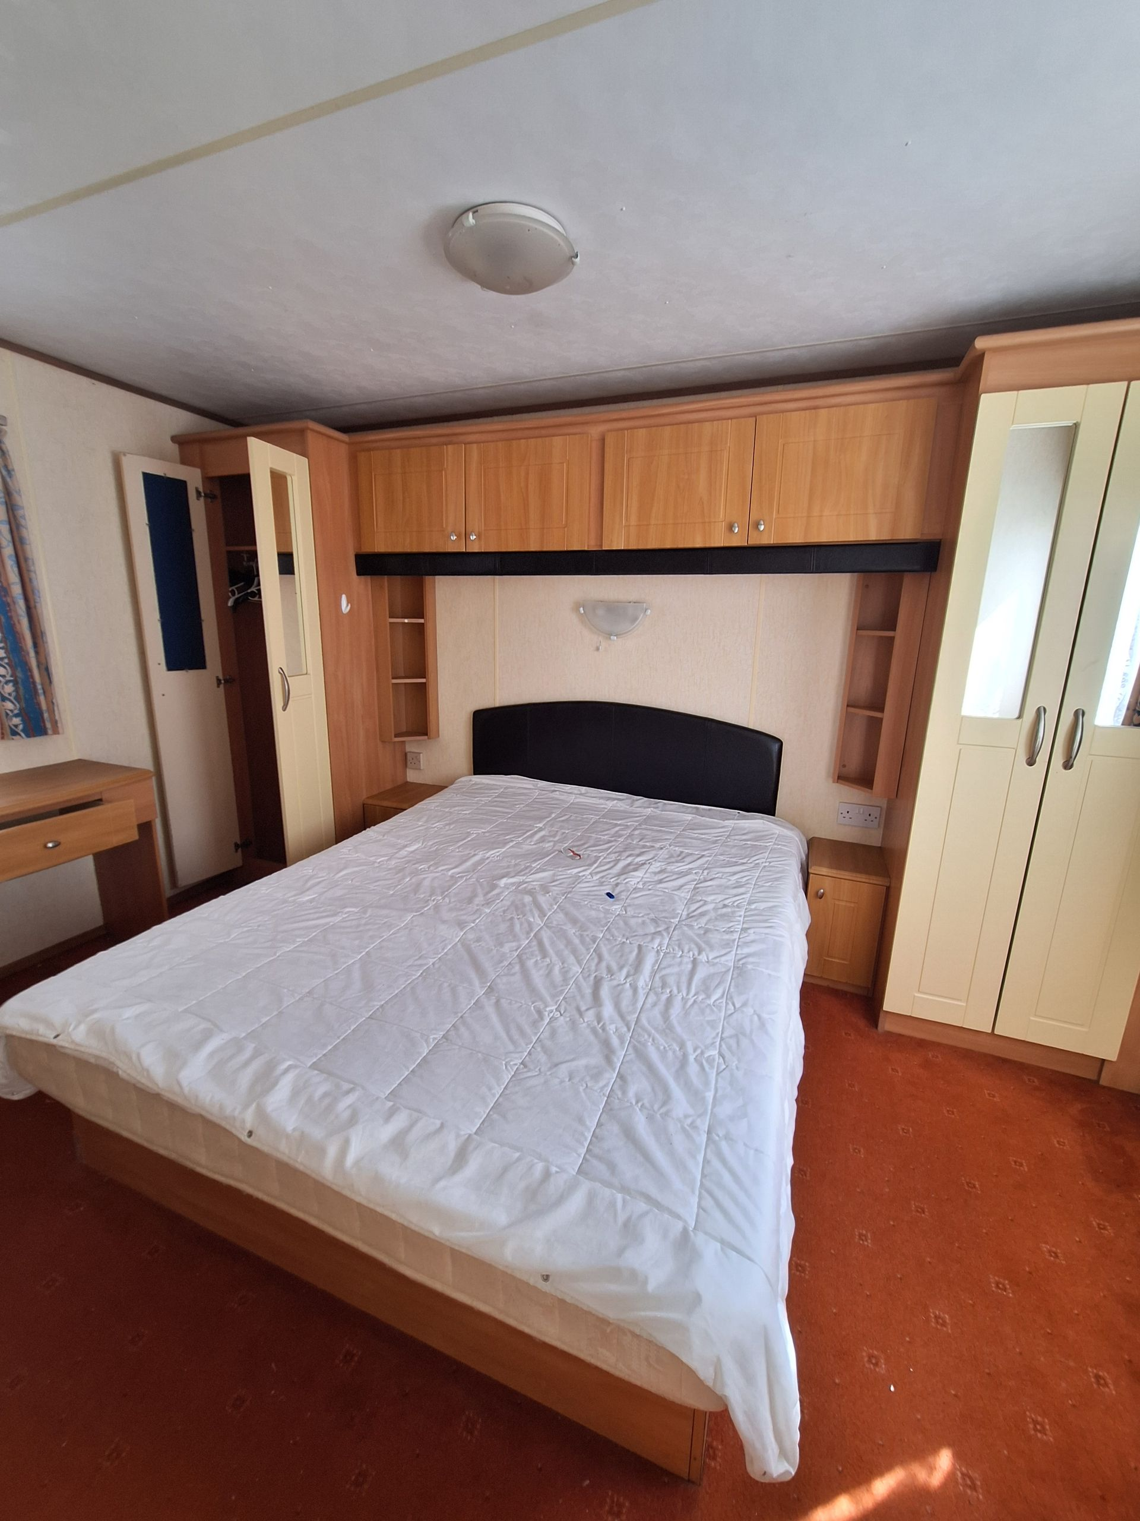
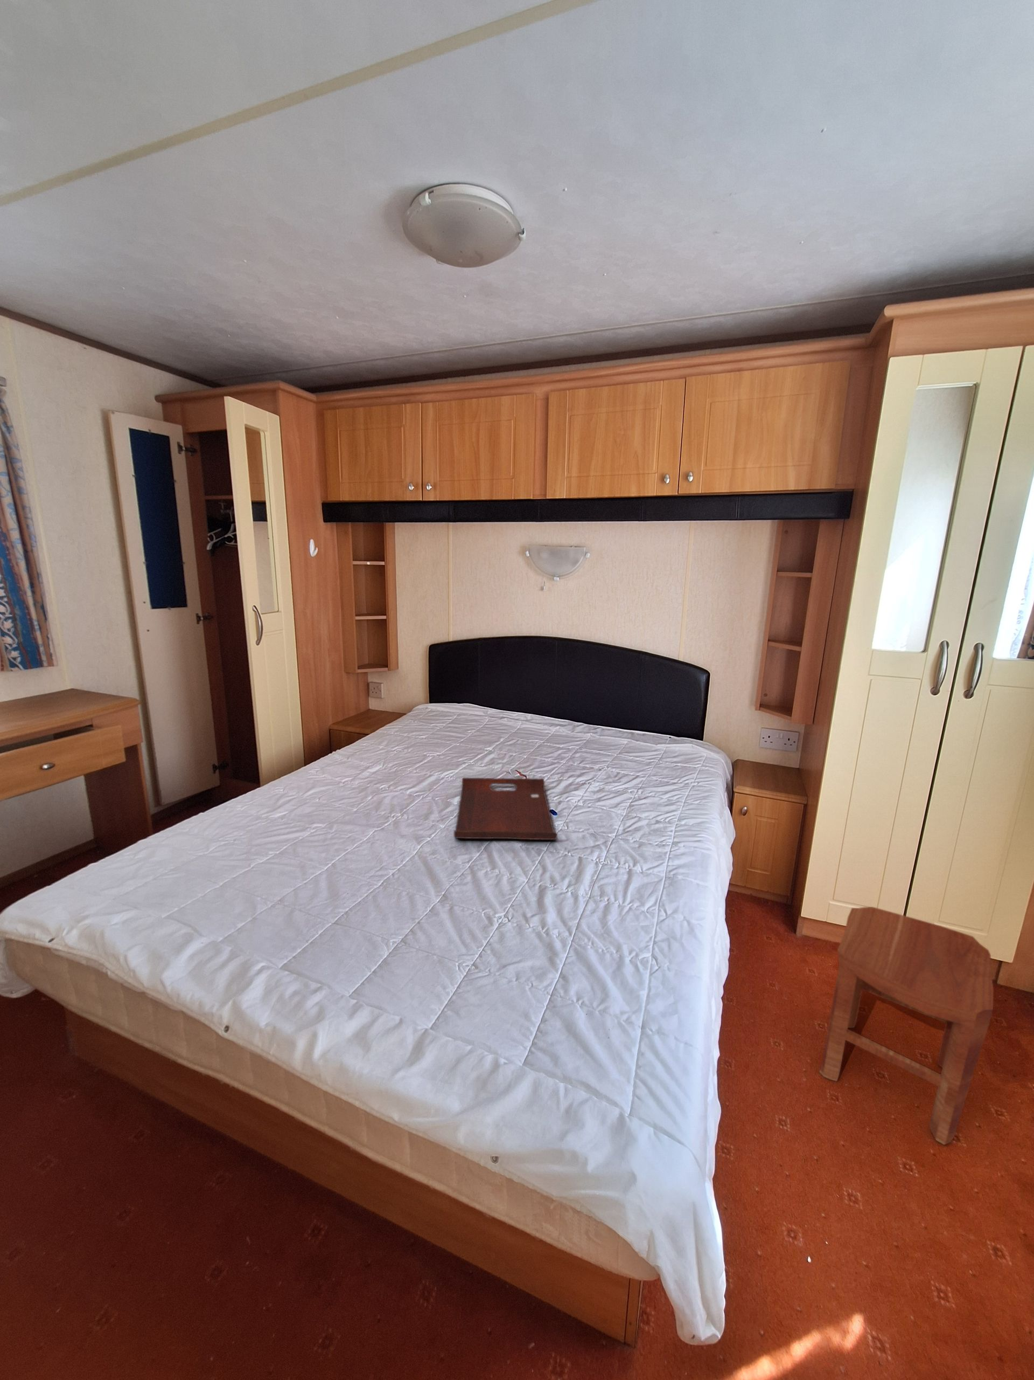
+ stool (903, 1006)
+ serving tray (504, 807)
